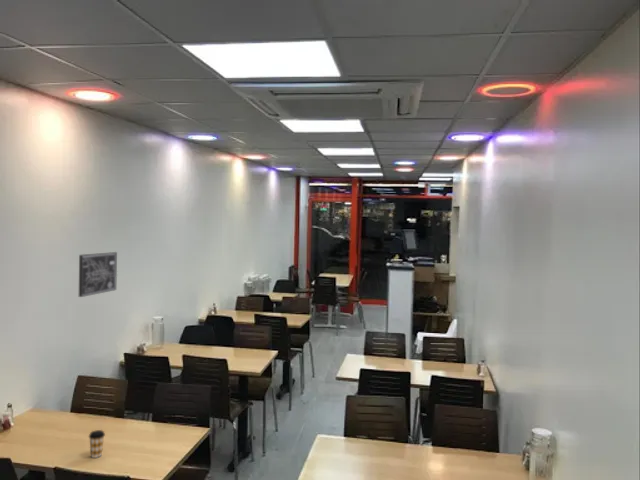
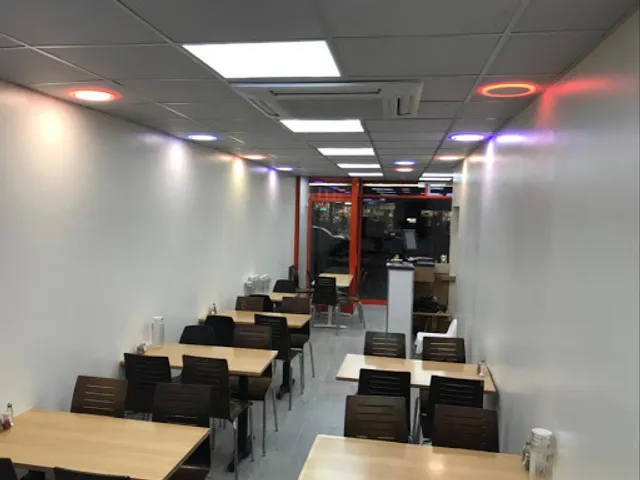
- wall art (98, 273)
- coffee cup (96, 444)
